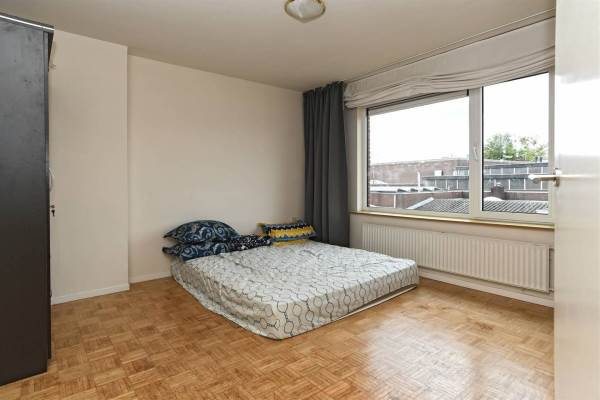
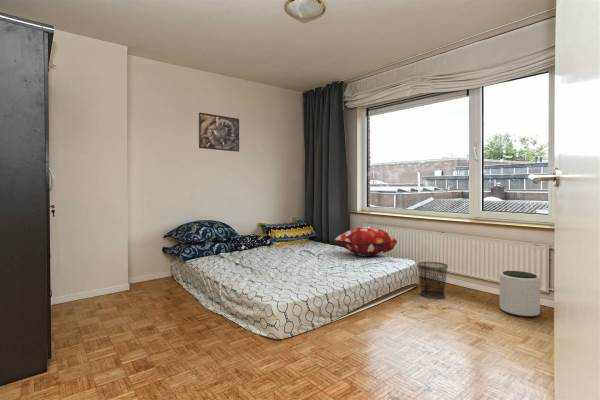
+ plant pot (519, 292)
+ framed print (219, 132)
+ waste bin (432, 279)
+ decorative pillow (365, 240)
